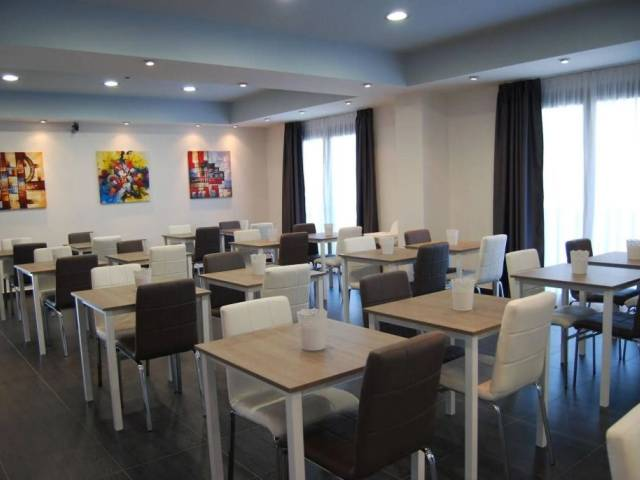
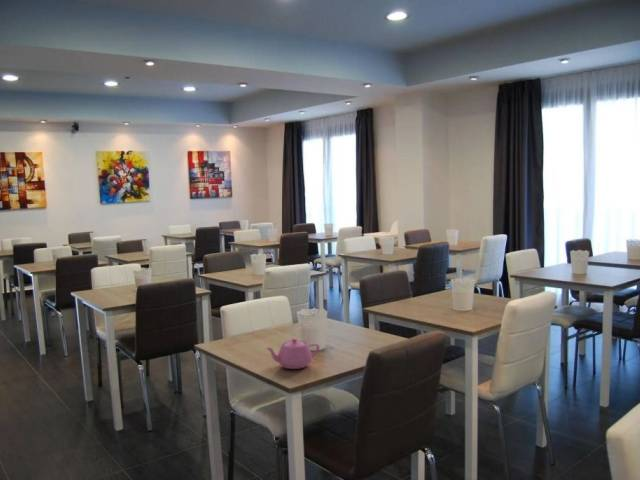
+ teapot (292, 352)
